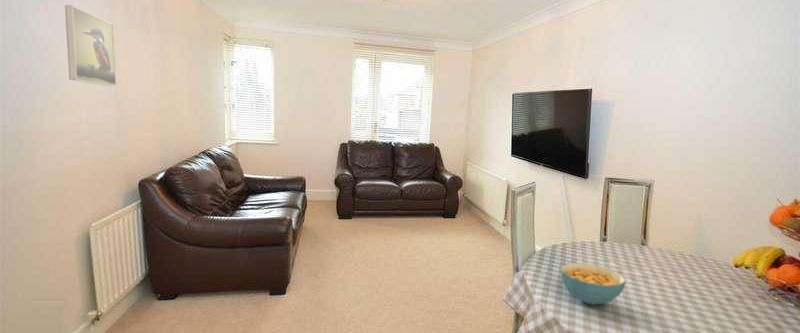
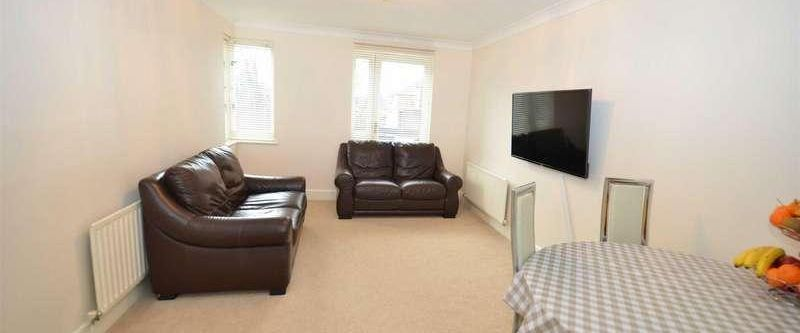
- cereal bowl (590, 287)
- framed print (93, 49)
